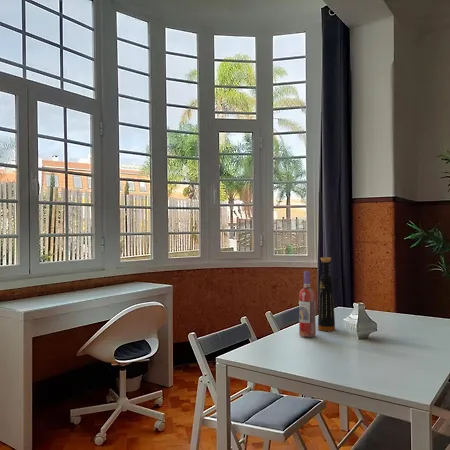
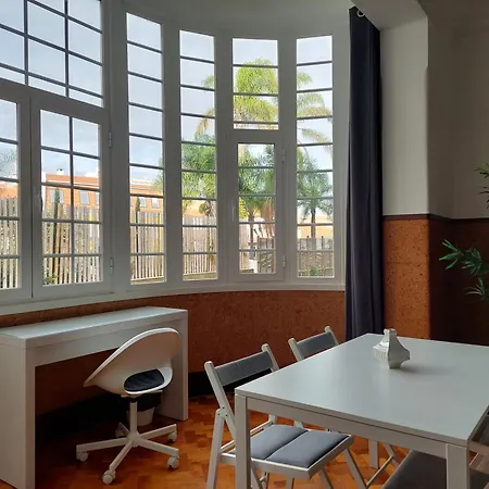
- wine bottle (307, 303)
- bottle (326, 293)
